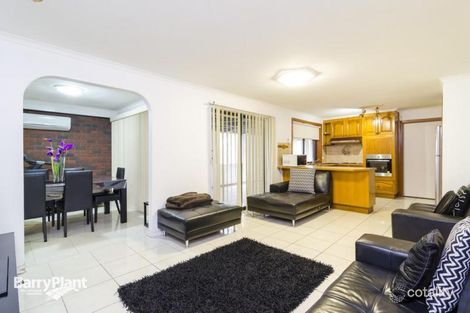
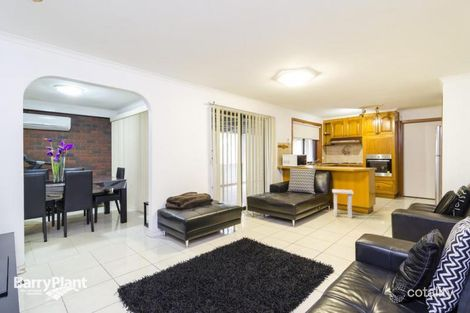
+ side table (336, 203)
